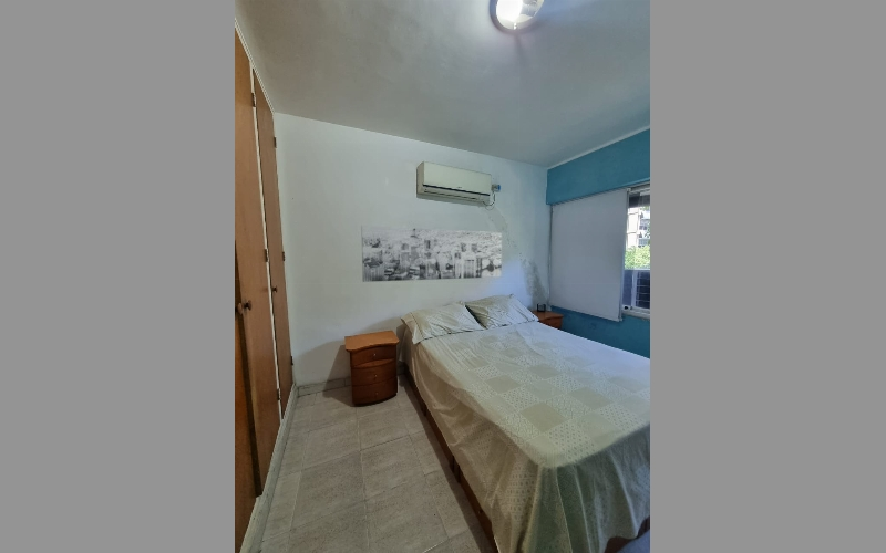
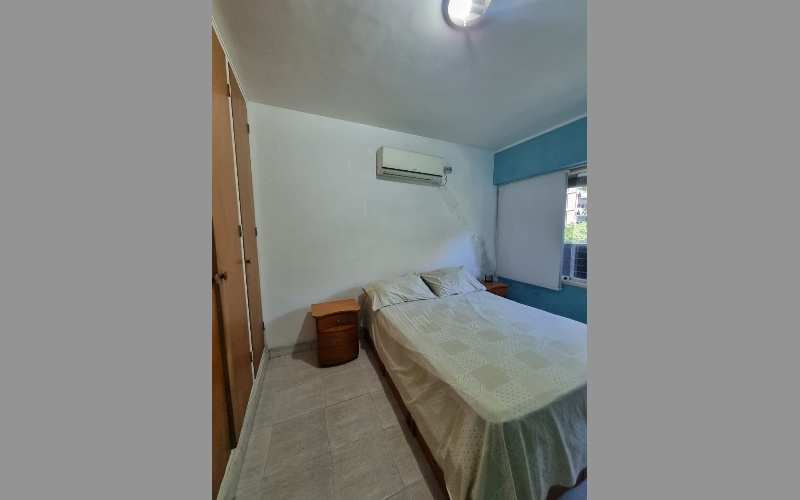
- wall art (439, 254)
